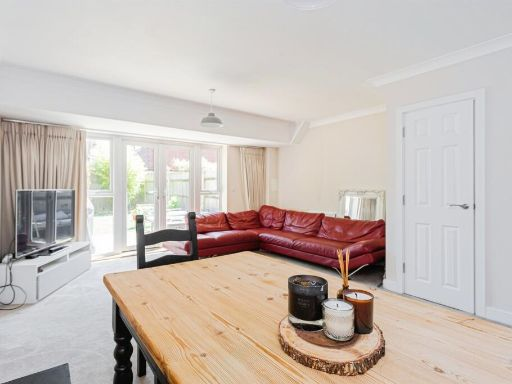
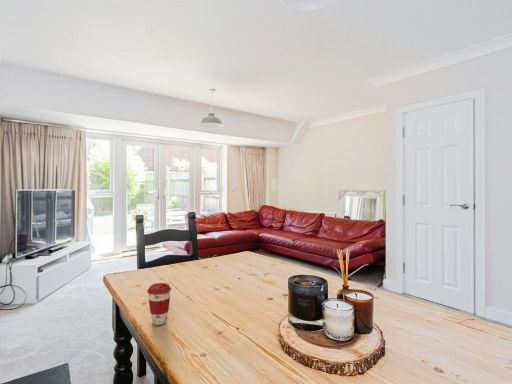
+ coffee cup (159, 303)
